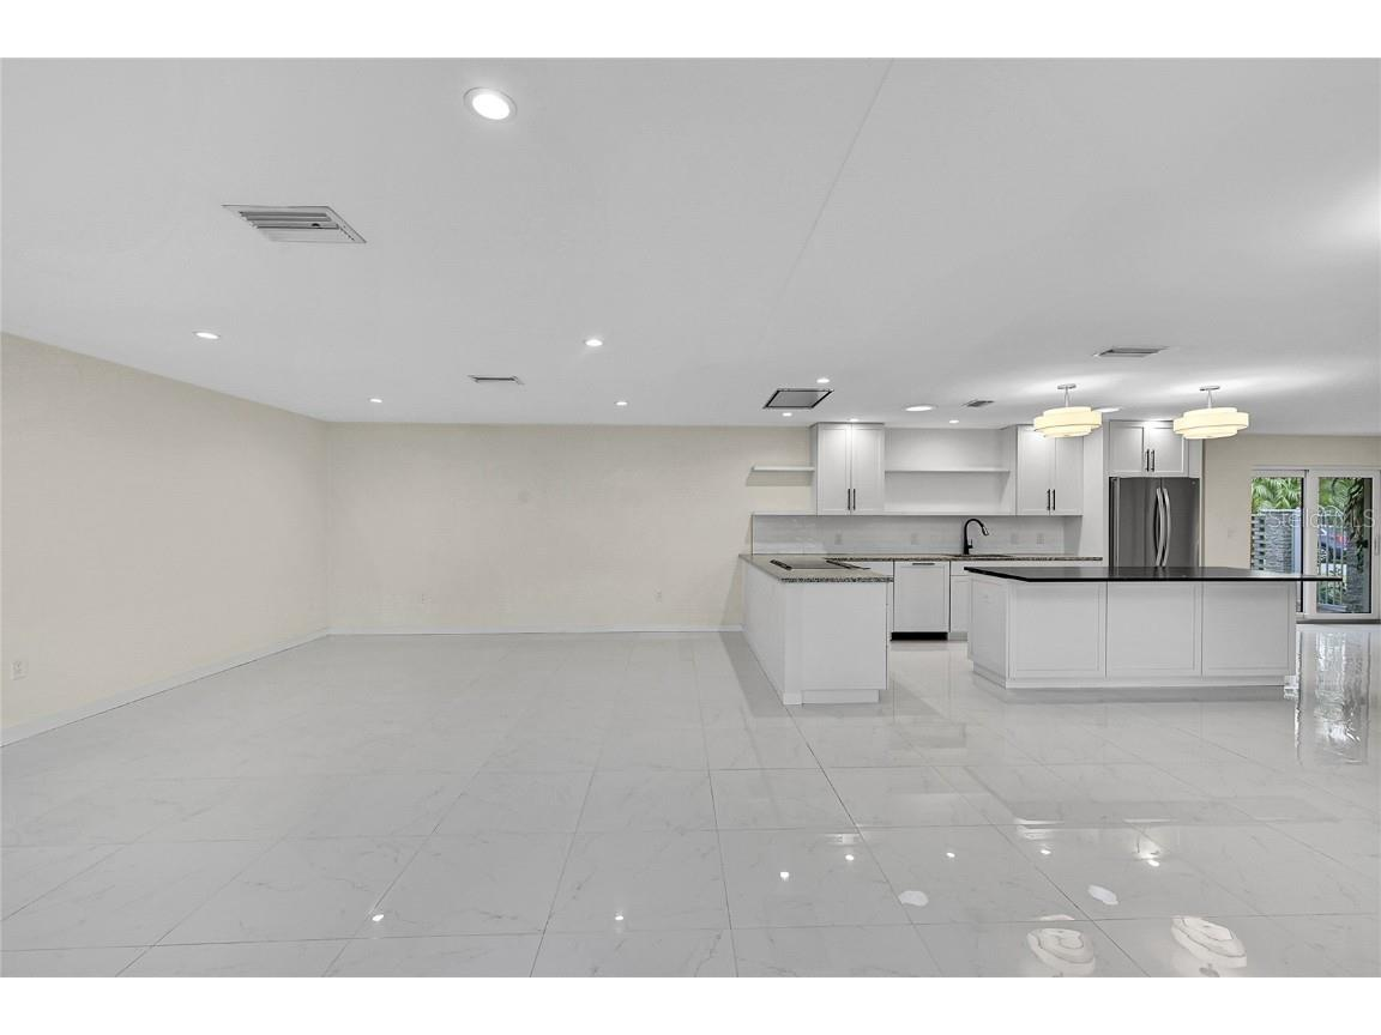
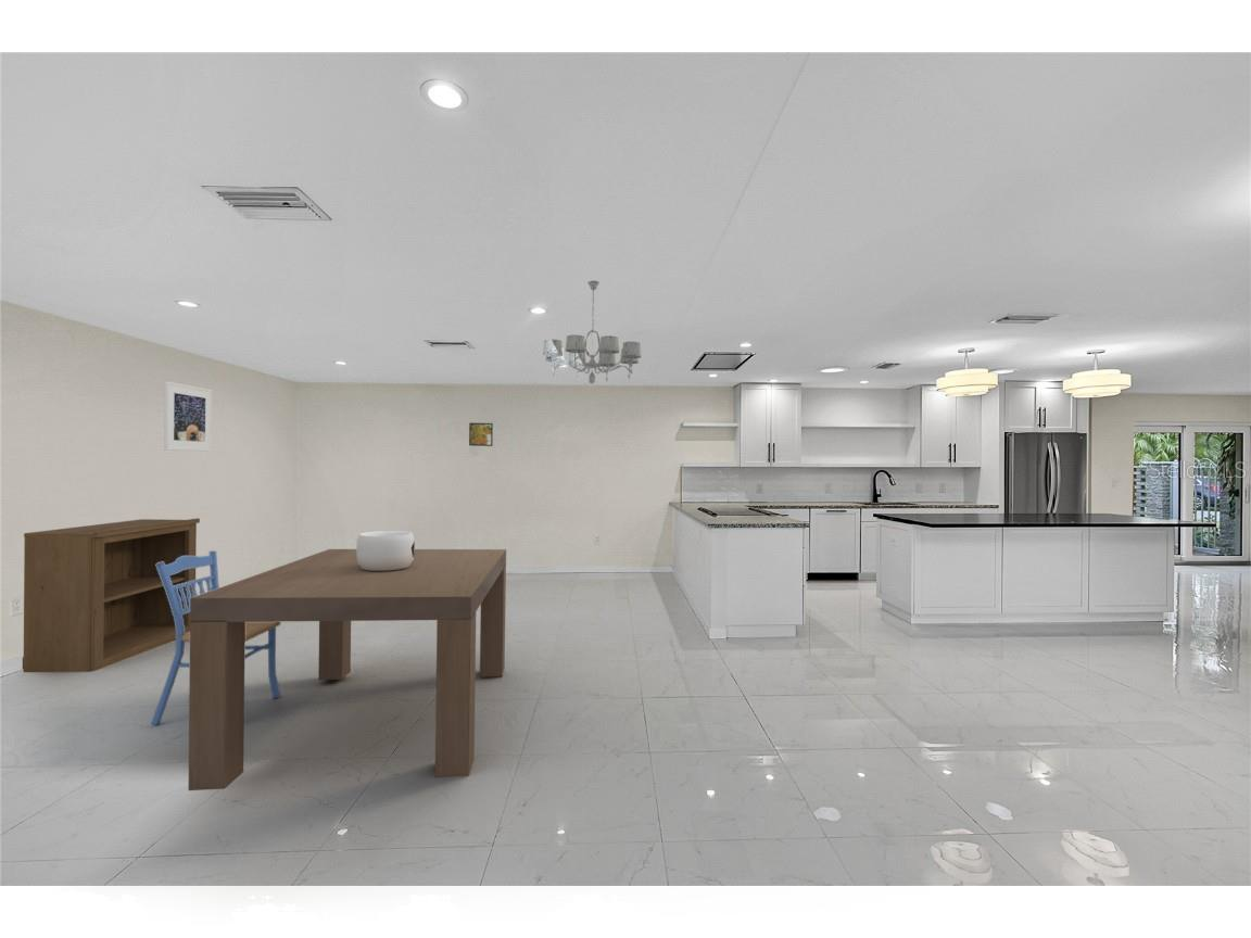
+ bookshelf (121, 586)
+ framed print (480, 434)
+ chair (245, 633)
+ chandelier (592, 331)
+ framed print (189, 418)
+ dining table (384, 620)
